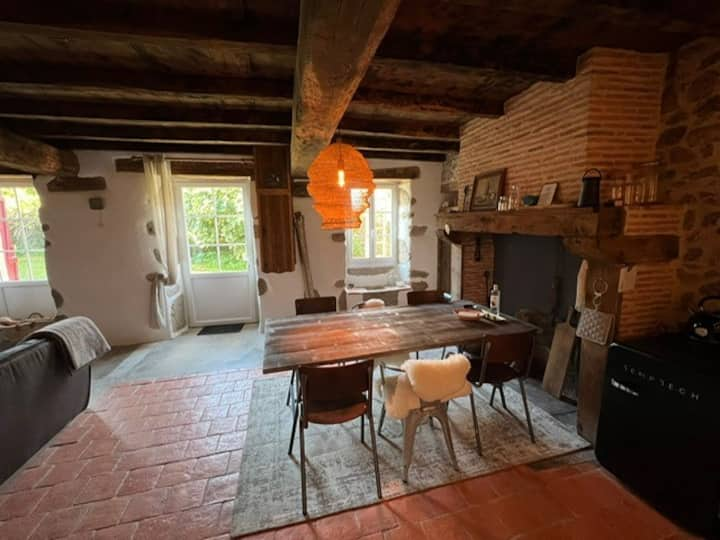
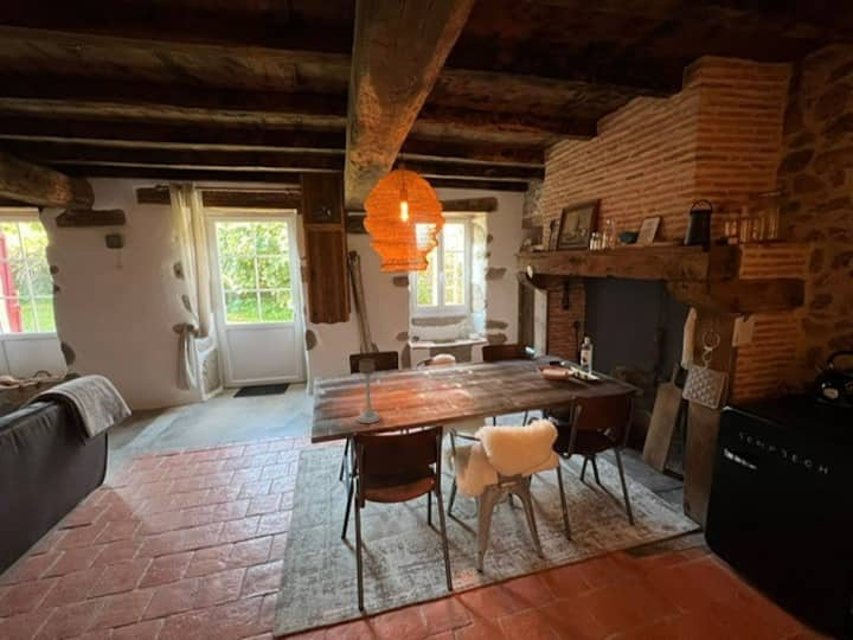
+ candle holder (367, 389)
